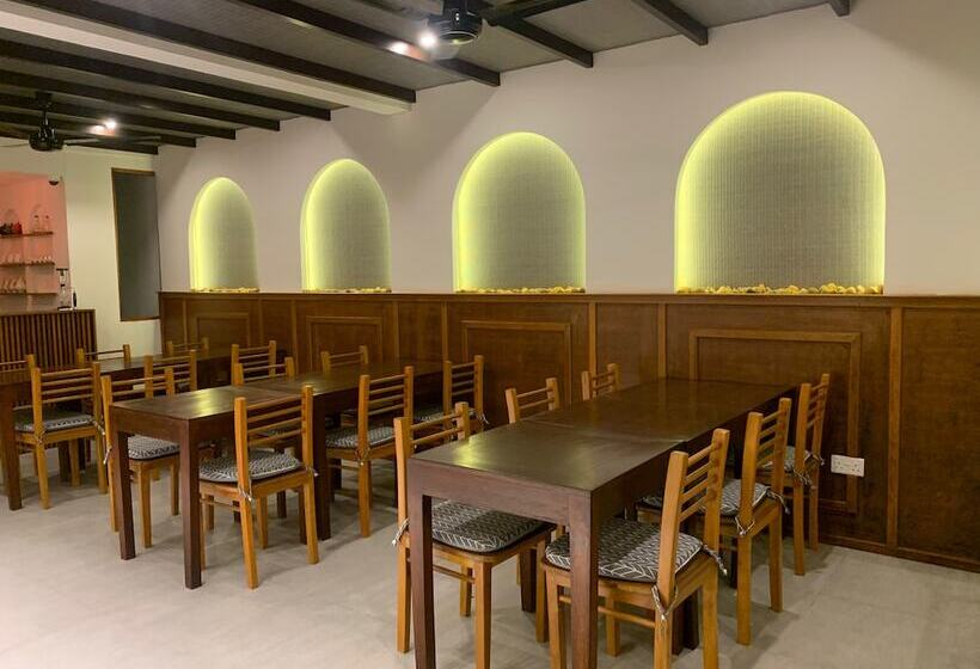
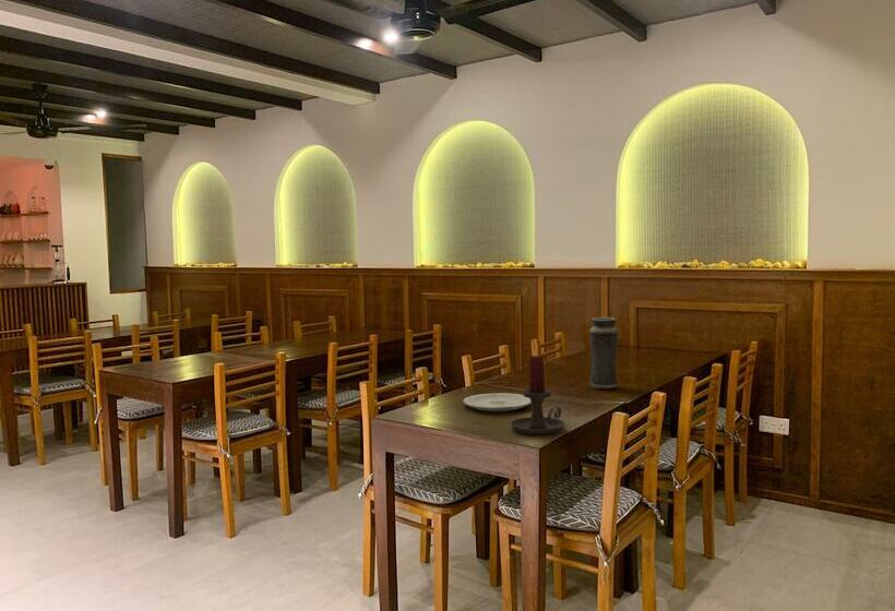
+ candle holder (540, 391)
+ vase (604, 352)
+ plate (498, 403)
